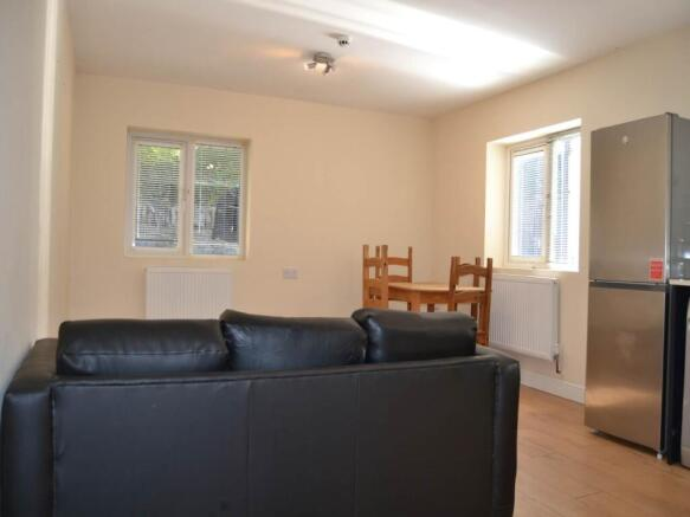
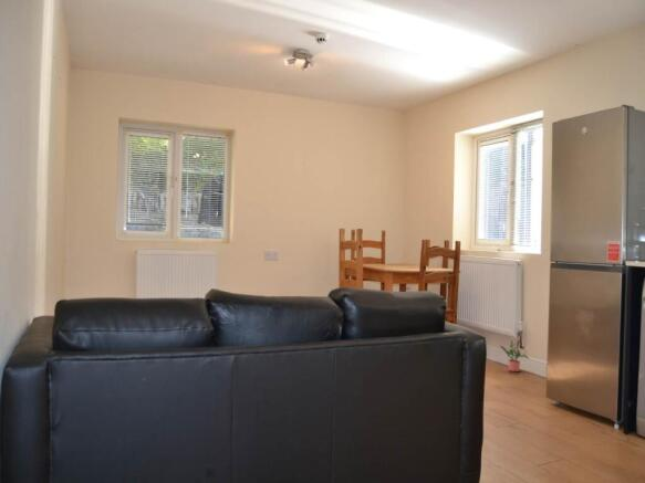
+ potted plant (514, 356)
